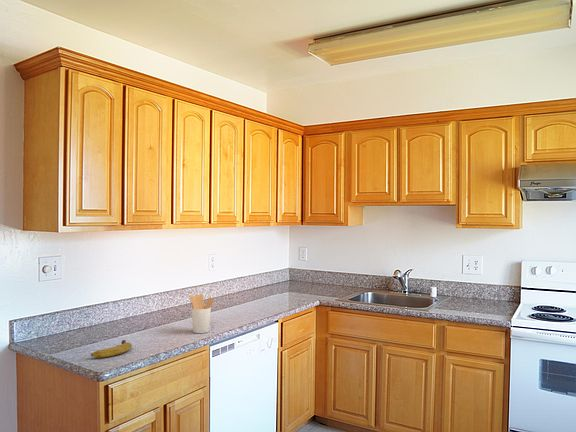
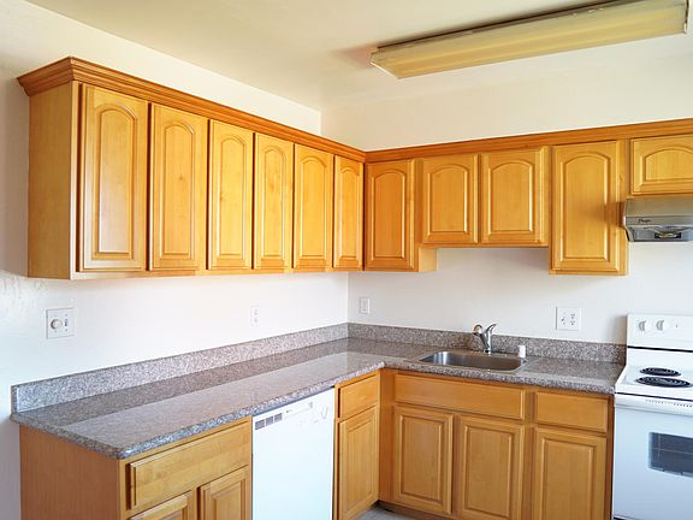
- fruit (111, 348)
- utensil holder (199, 312)
